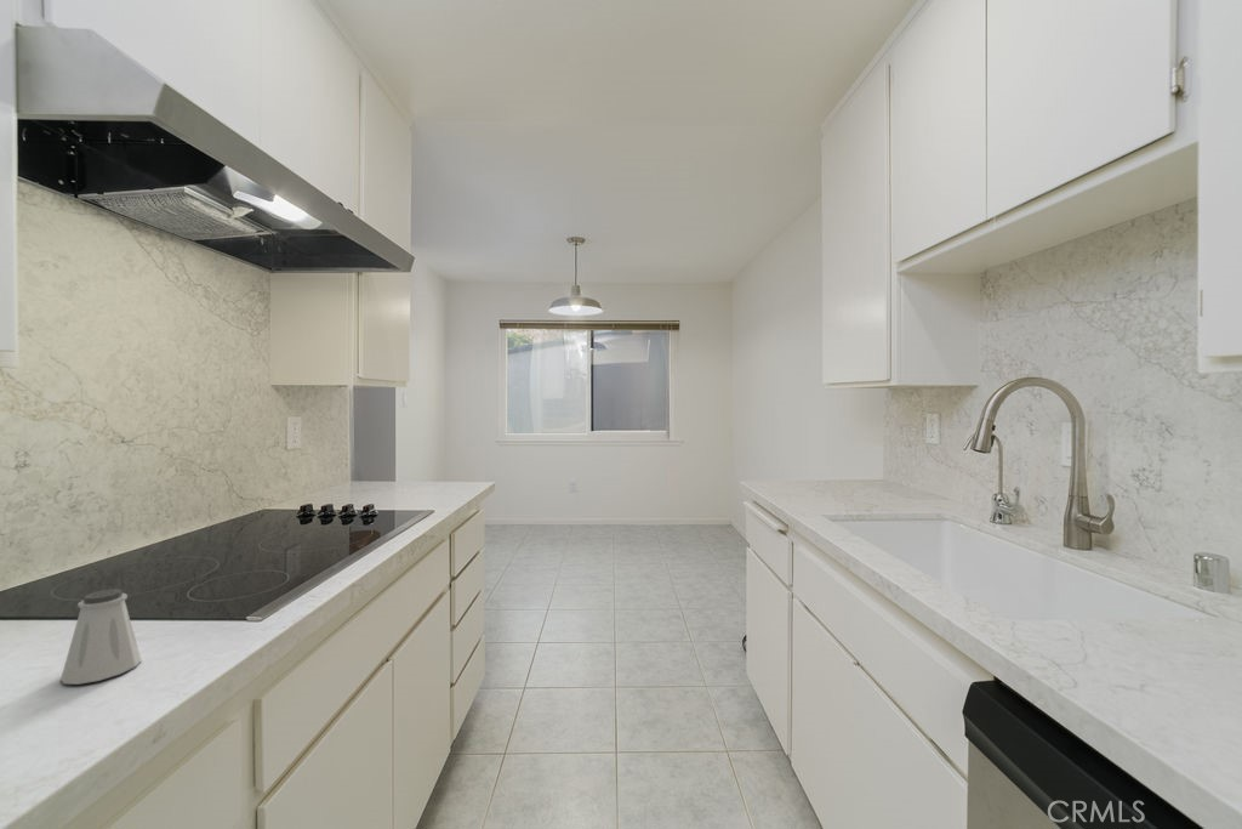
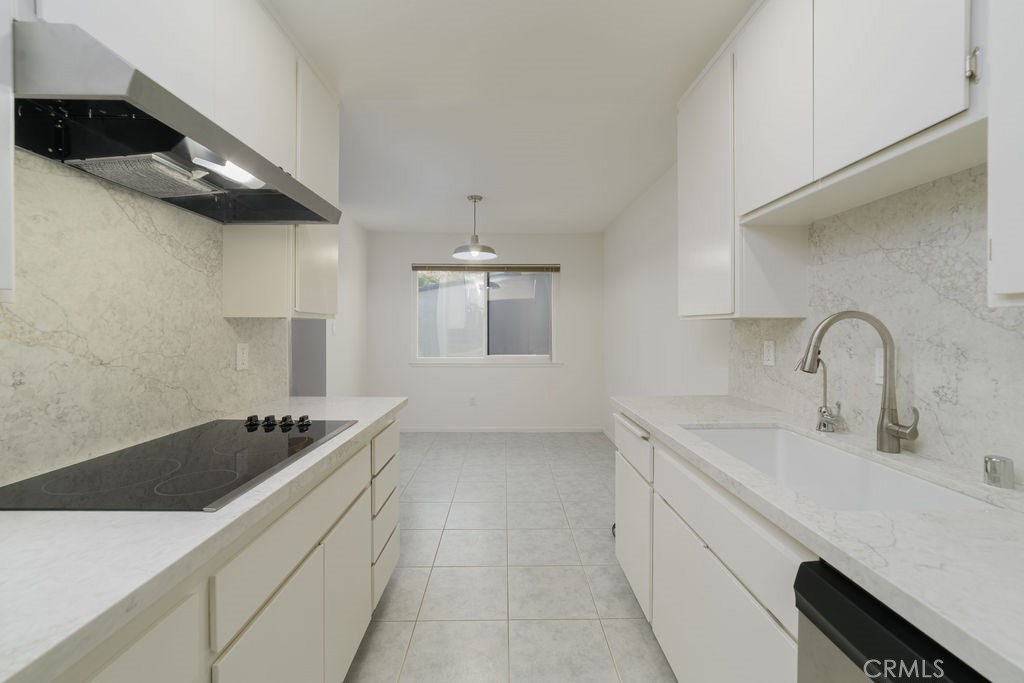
- saltshaker (102, 631)
